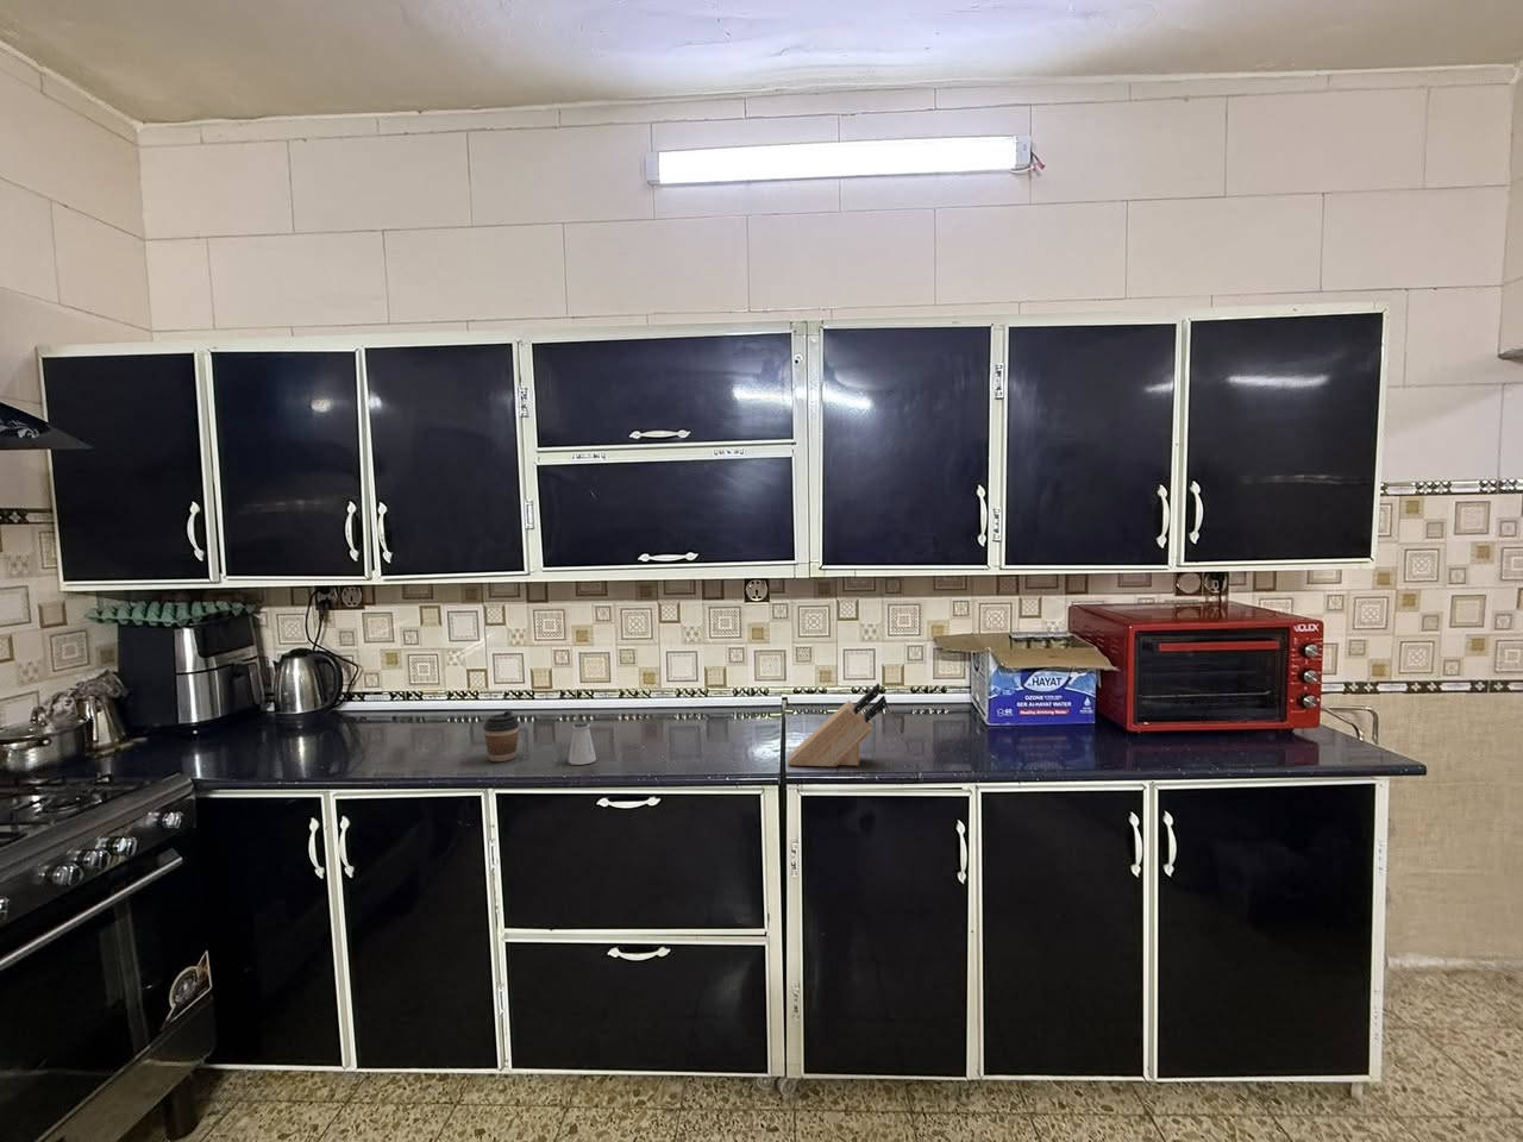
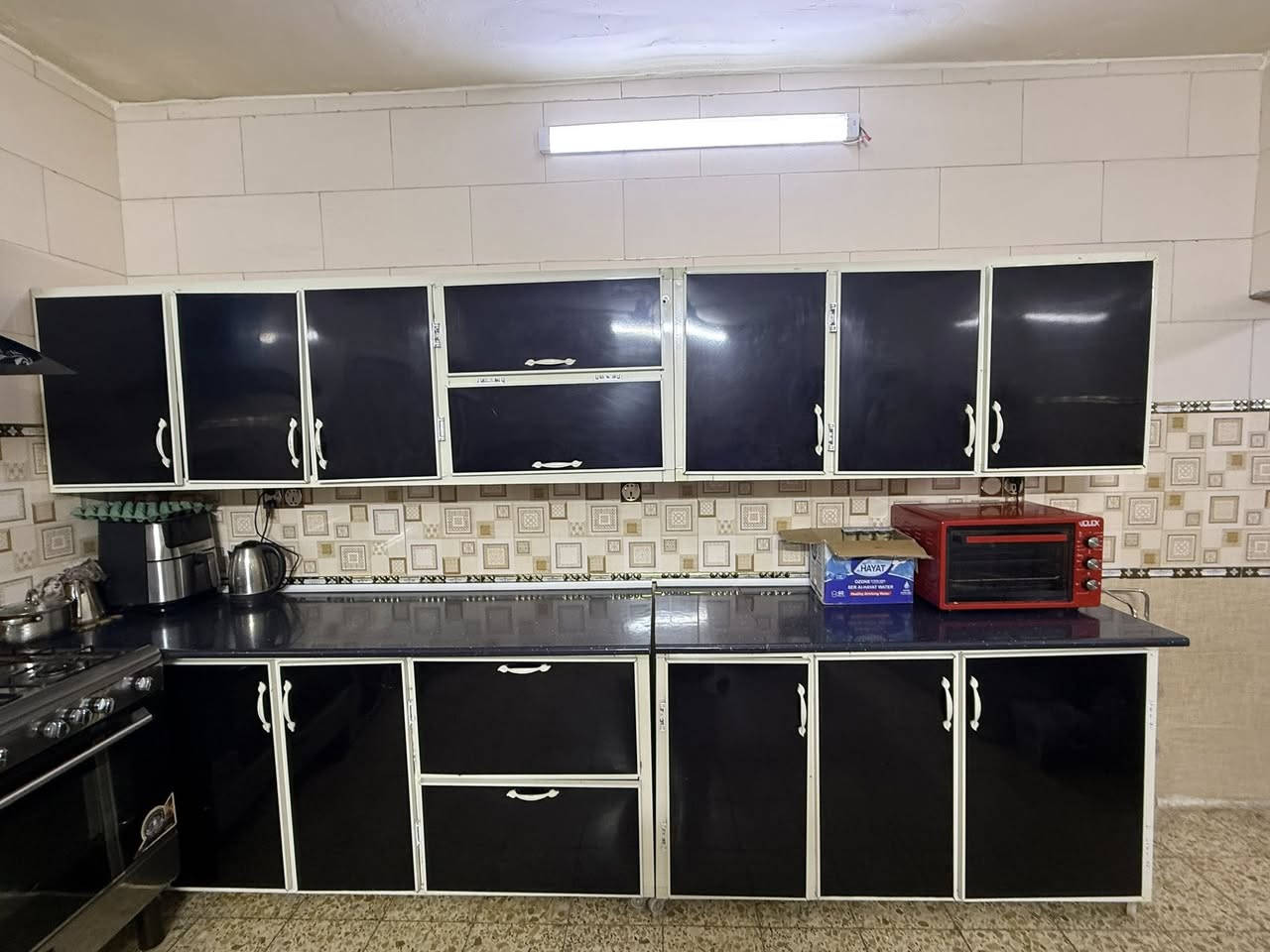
- coffee cup (501, 735)
- knife block (837, 722)
- saltshaker (580, 741)
